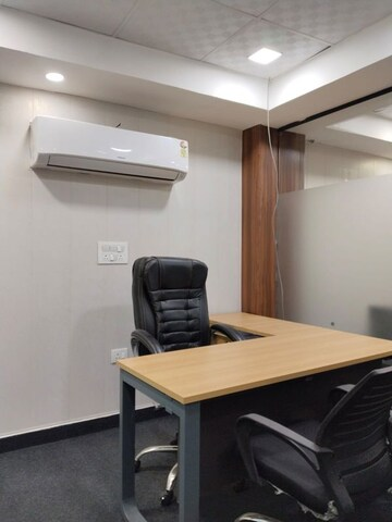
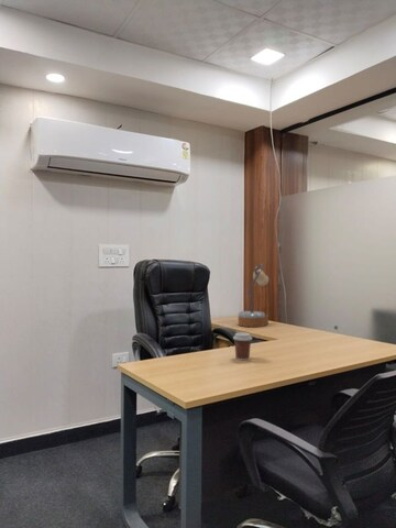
+ coffee cup (242, 345)
+ table lamp (251, 296)
